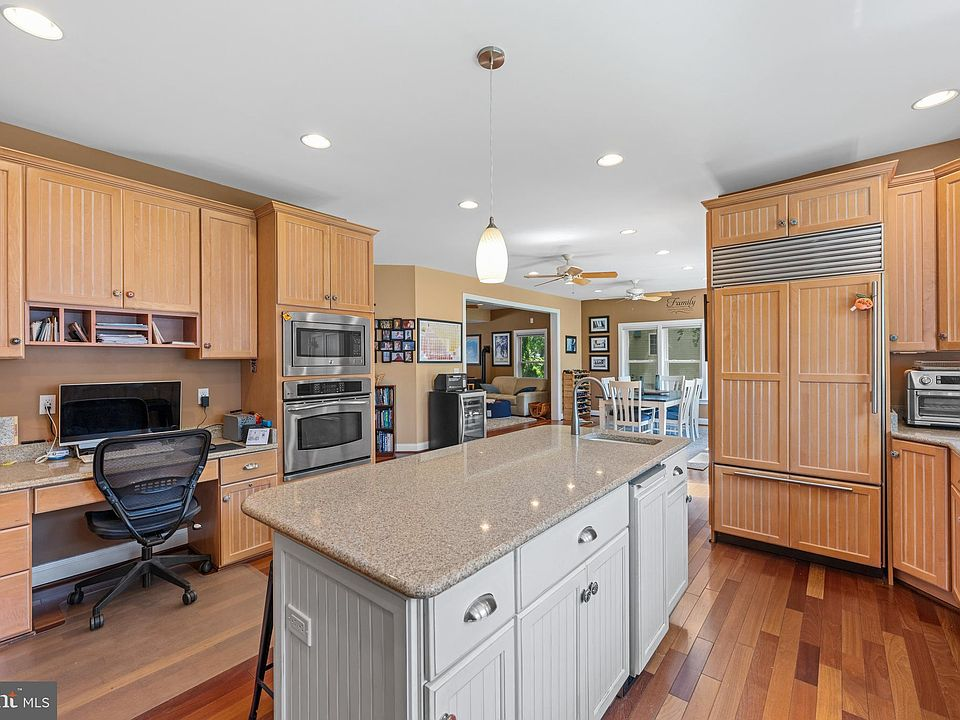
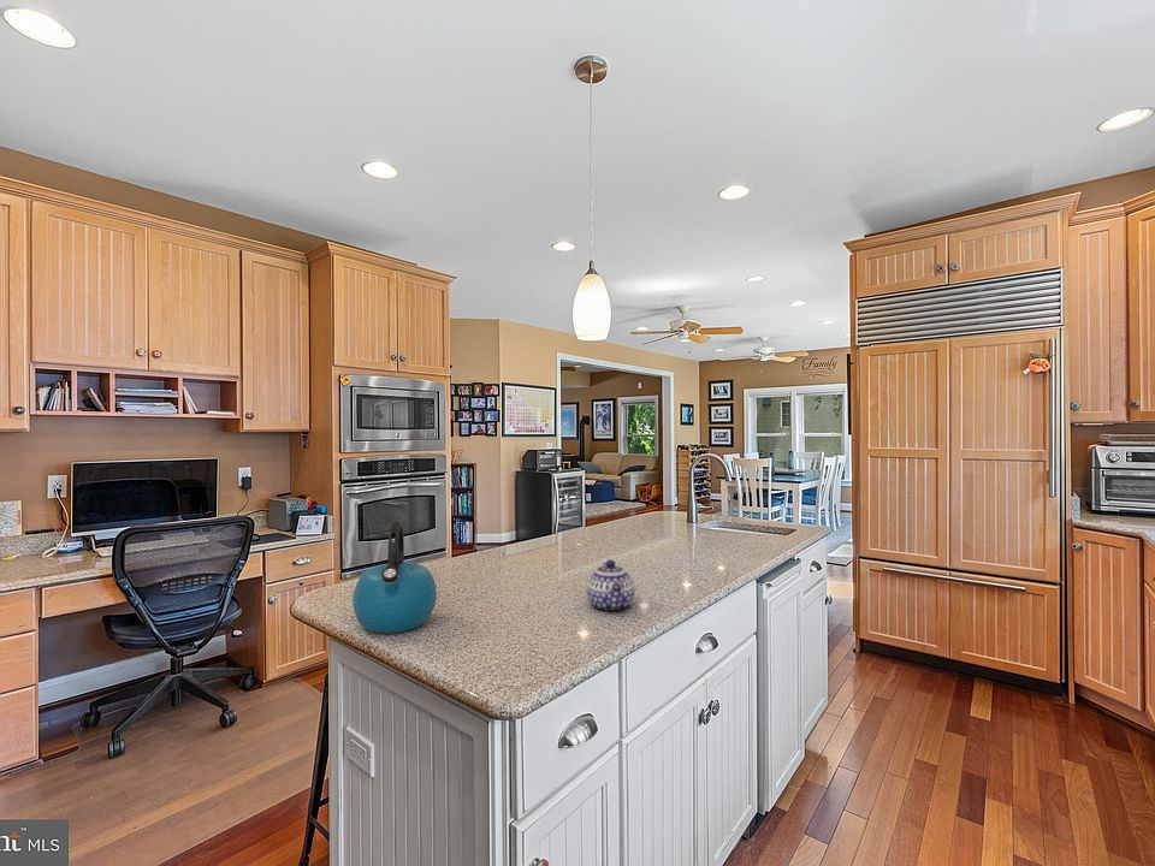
+ teapot (610, 582)
+ kettle (395, 574)
